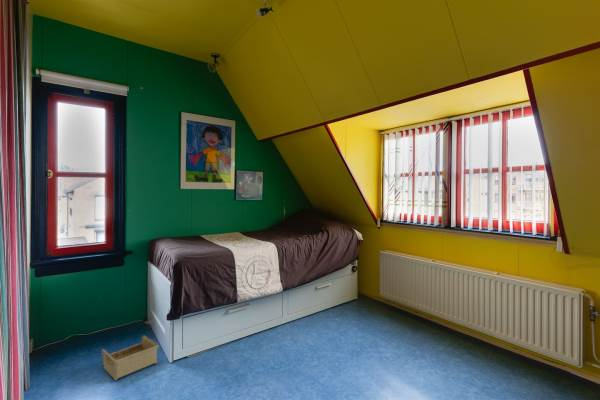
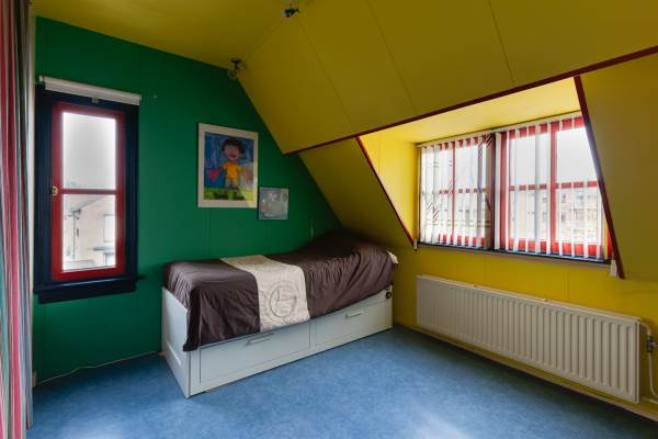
- storage bin (130, 355)
